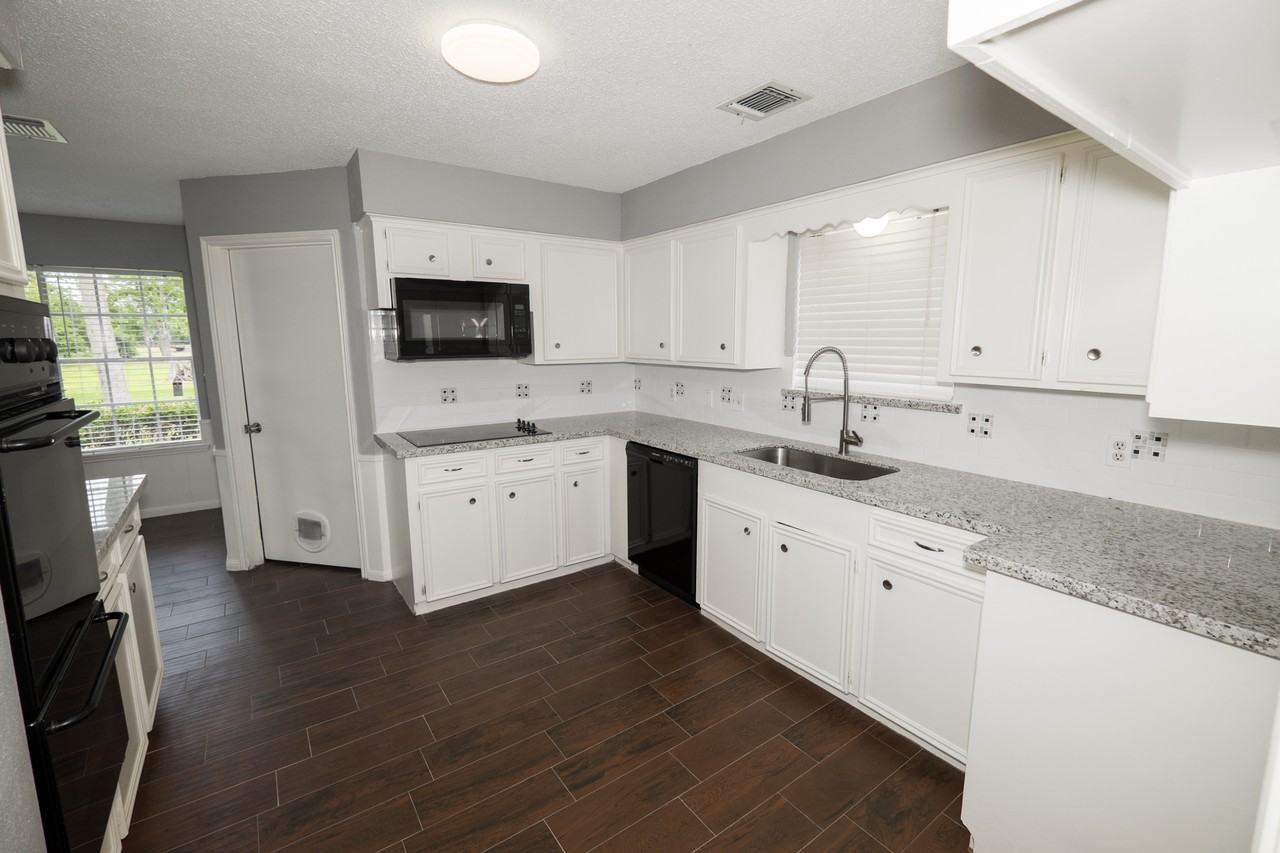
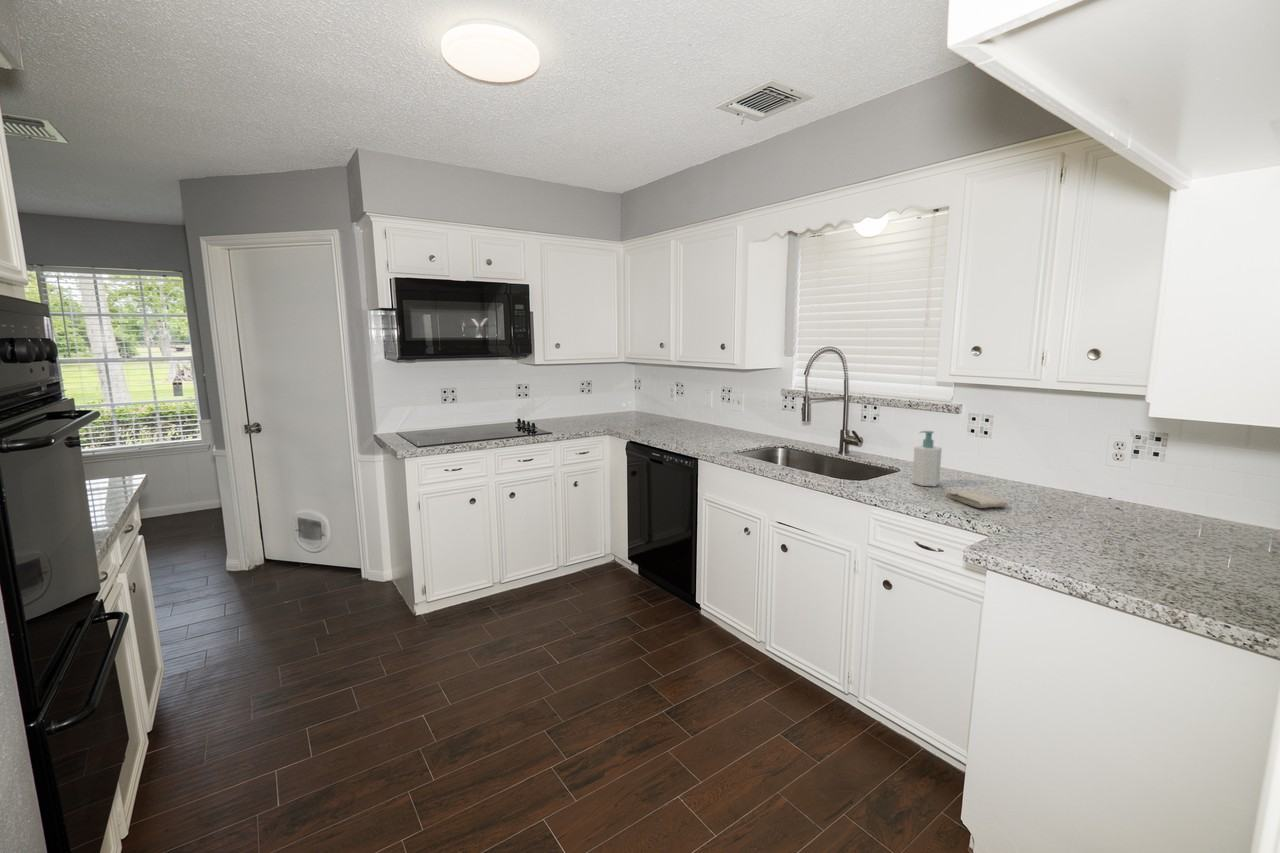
+ soap bottle (927, 457)
+ washcloth (975, 498)
